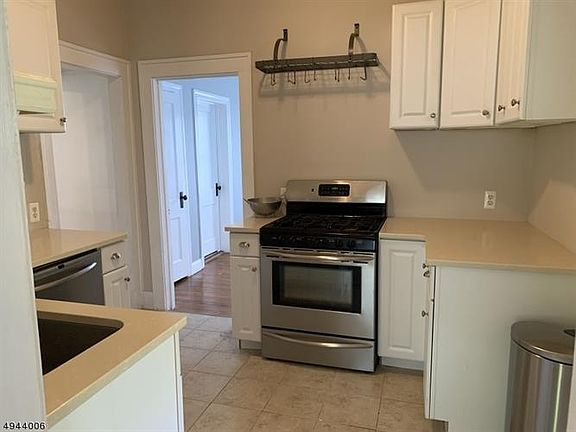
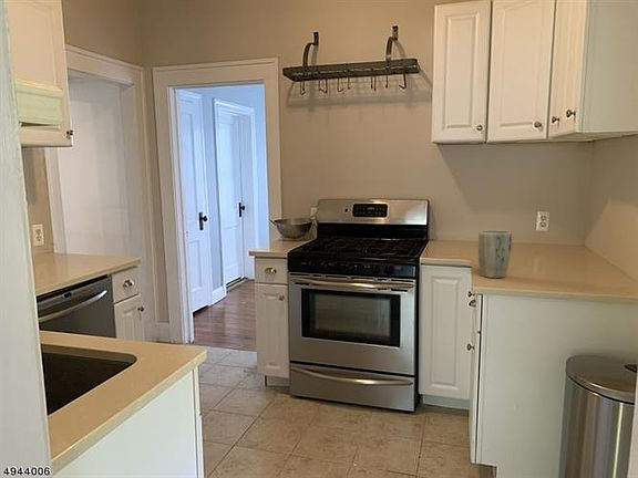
+ plant pot (494, 253)
